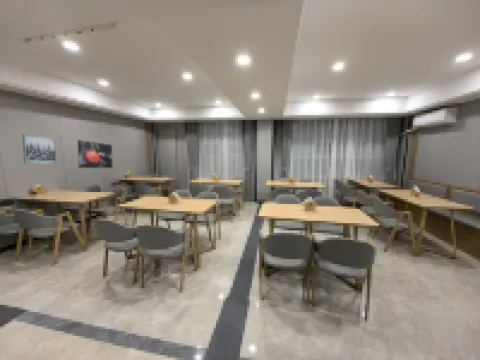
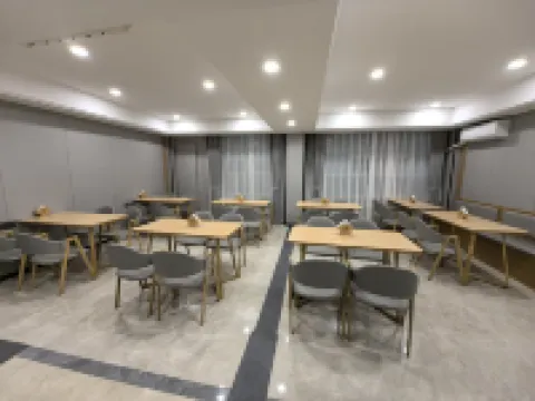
- wall art (96, 155)
- wall art (40, 150)
